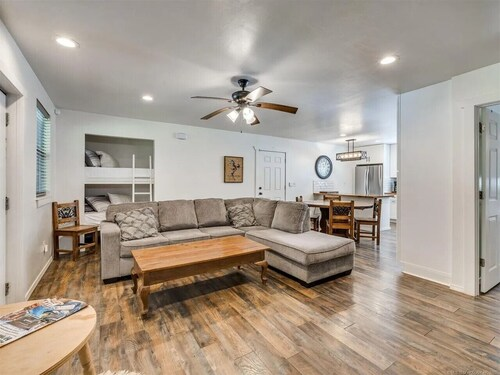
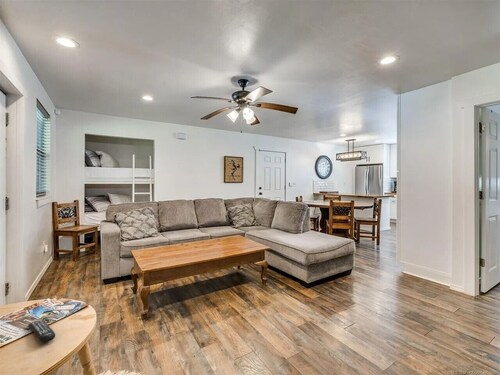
+ remote control (41, 330)
